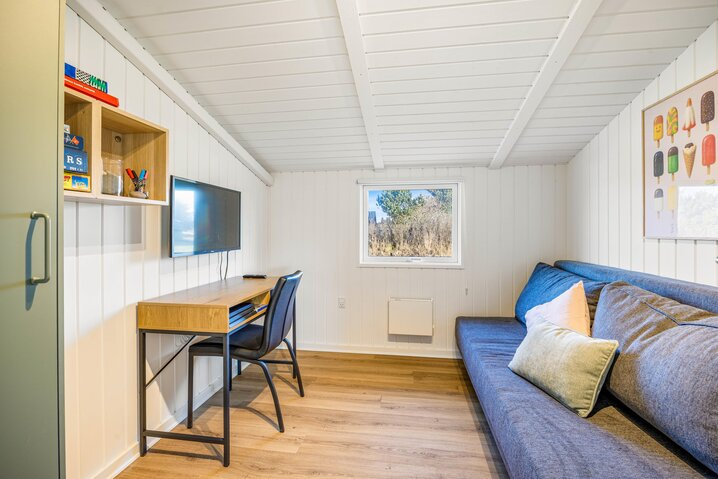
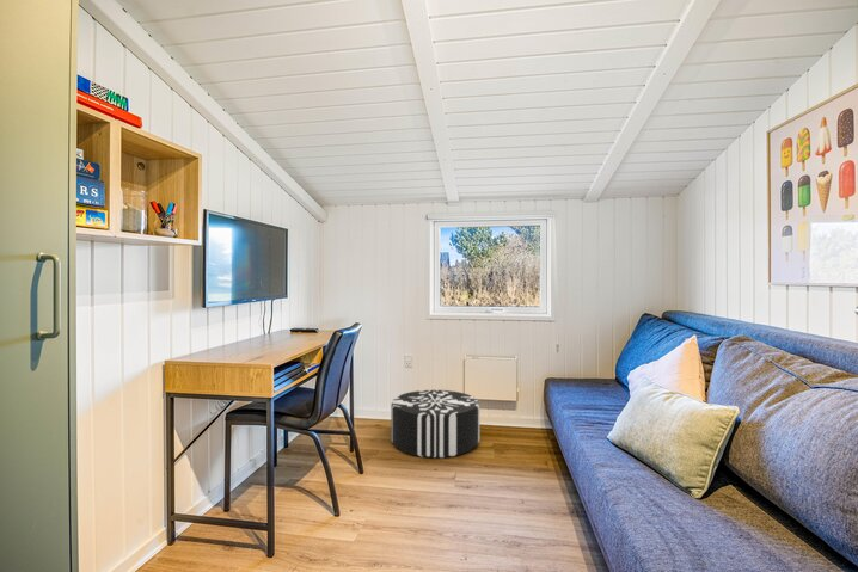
+ pouf (435, 420)
